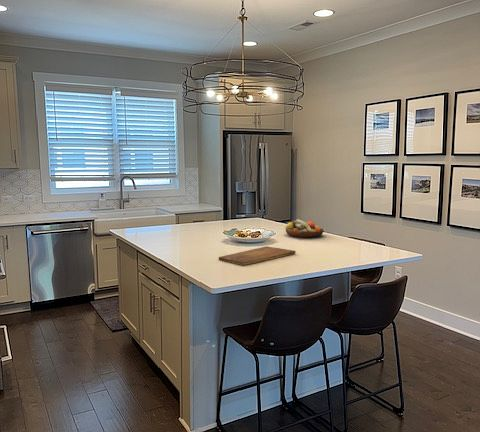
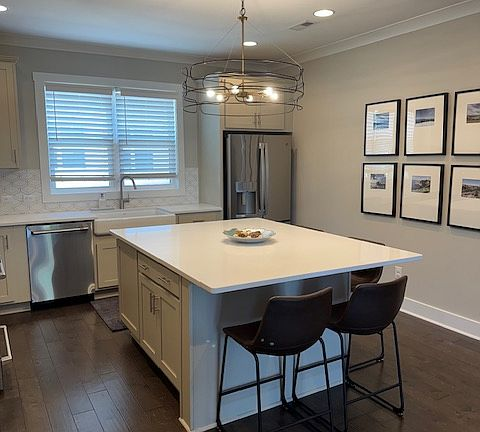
- cutting board (257, 255)
- fruit bowl (304, 227)
